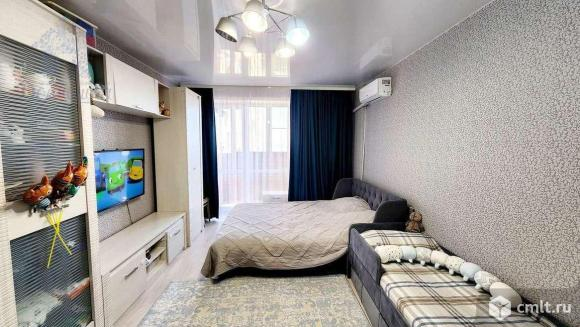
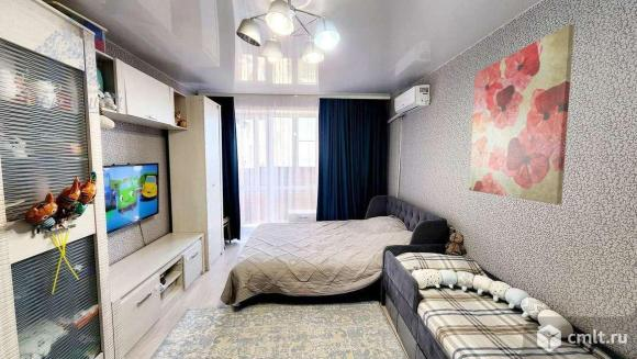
+ wall art (510, 126)
